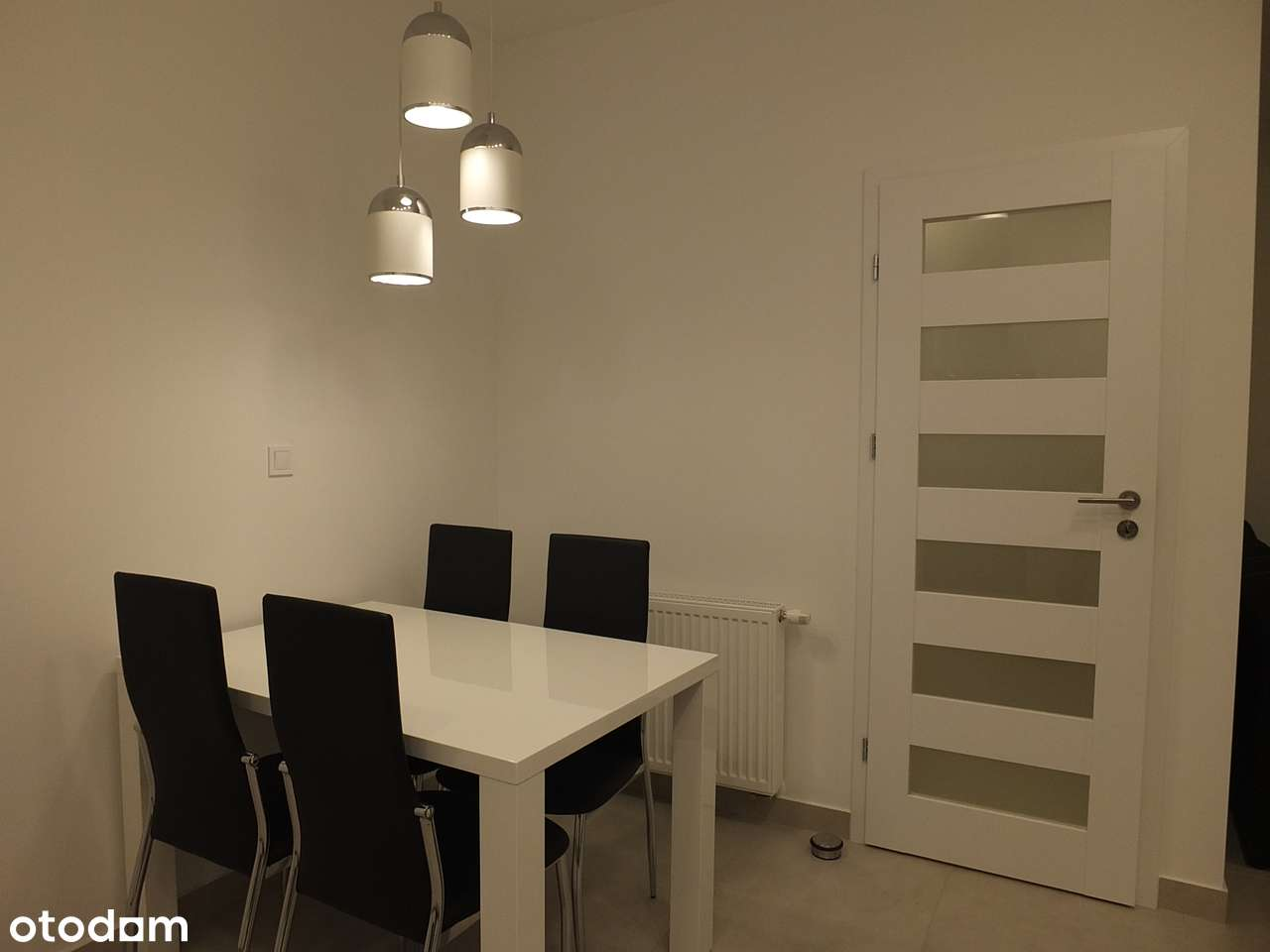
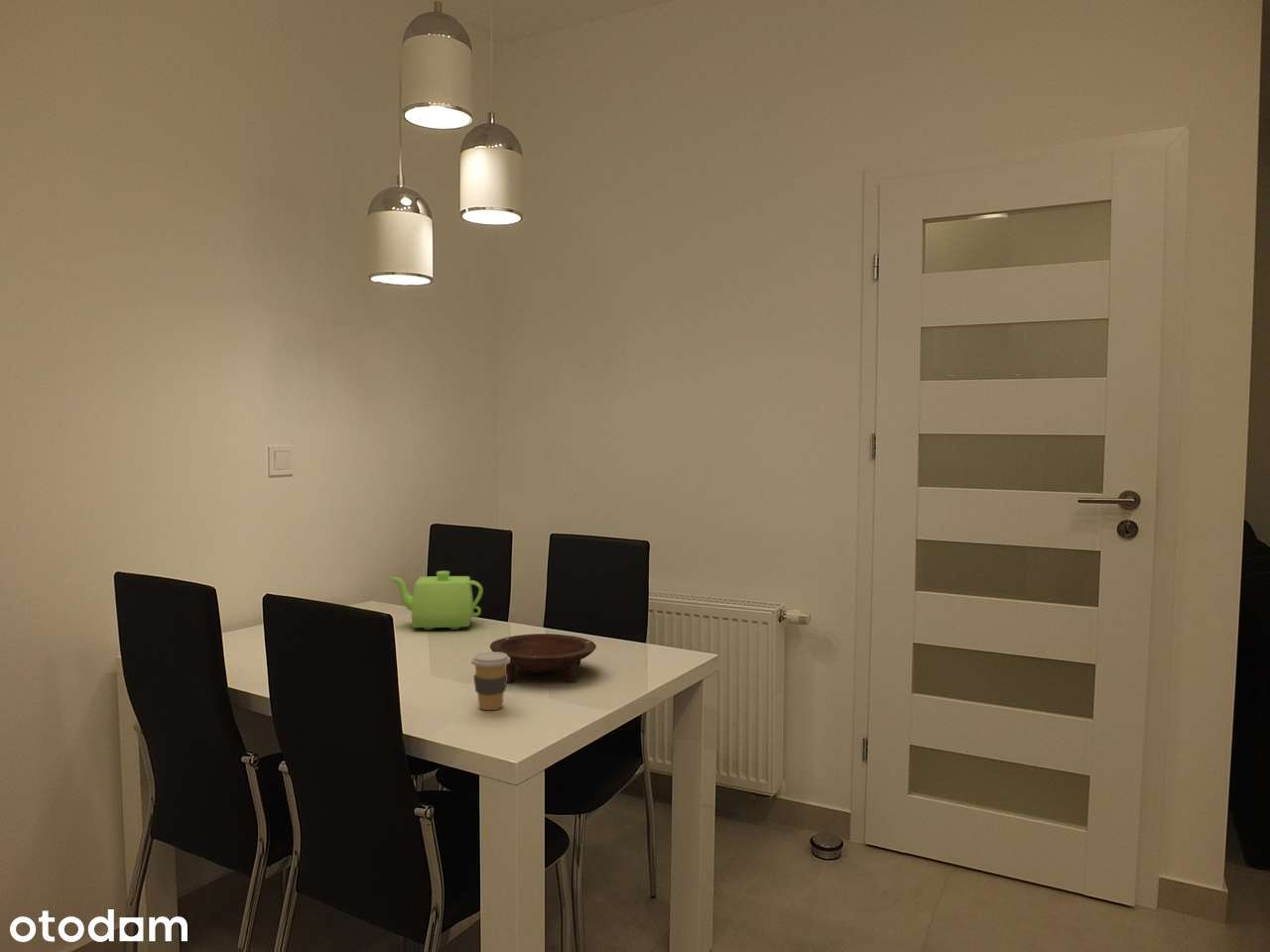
+ bowl (543, 657)
+ teapot (436, 598)
+ coffee cup (490, 681)
